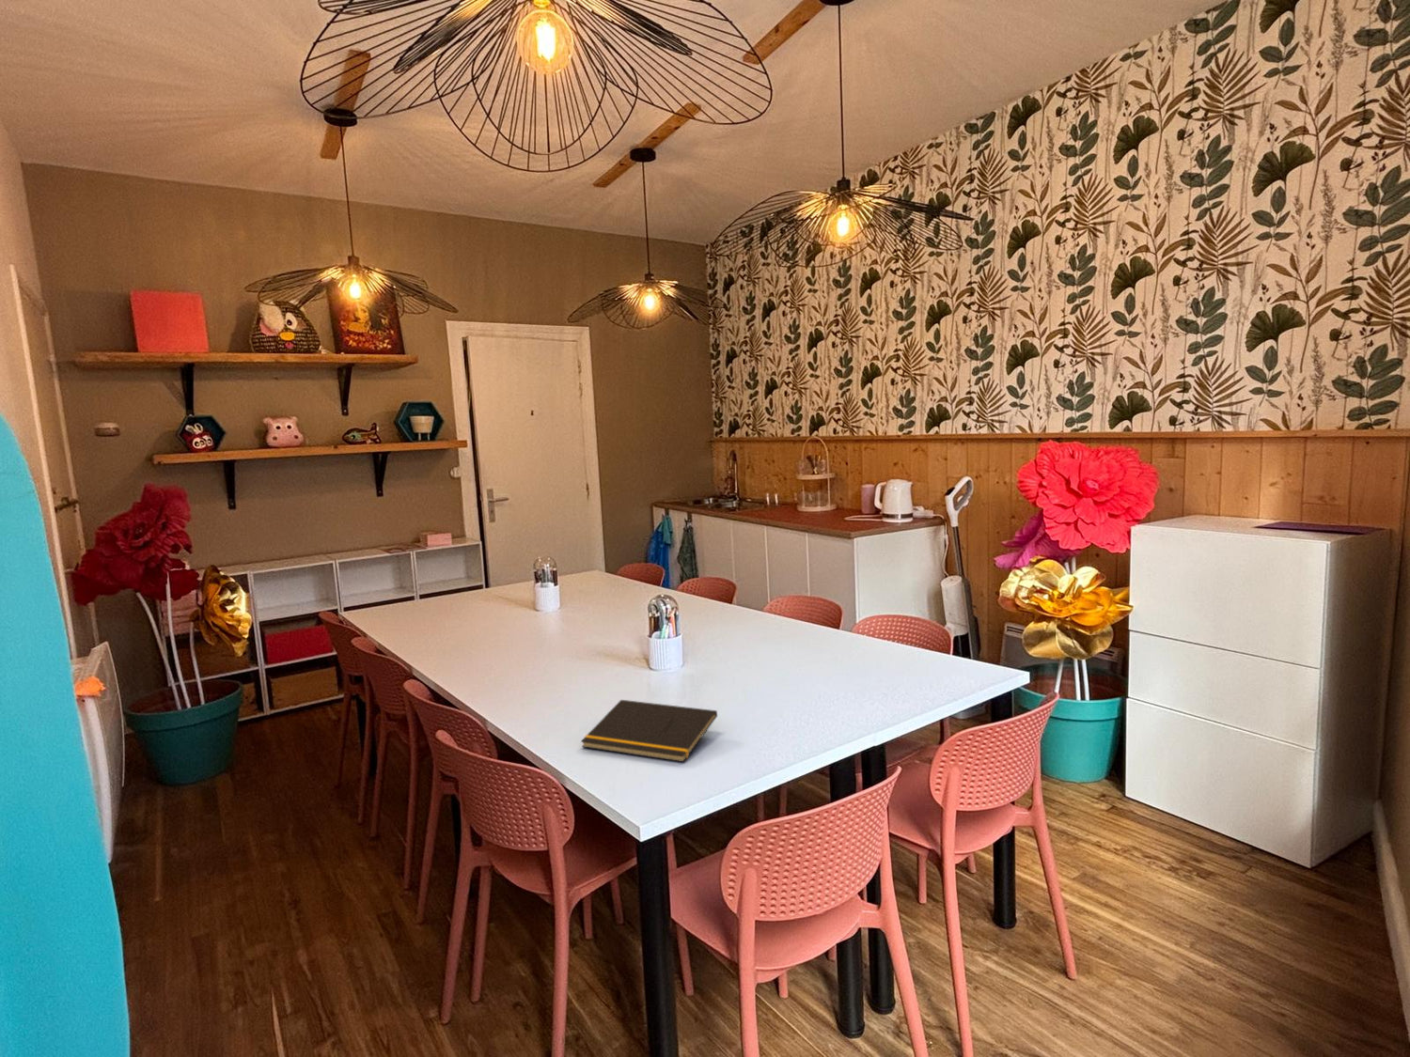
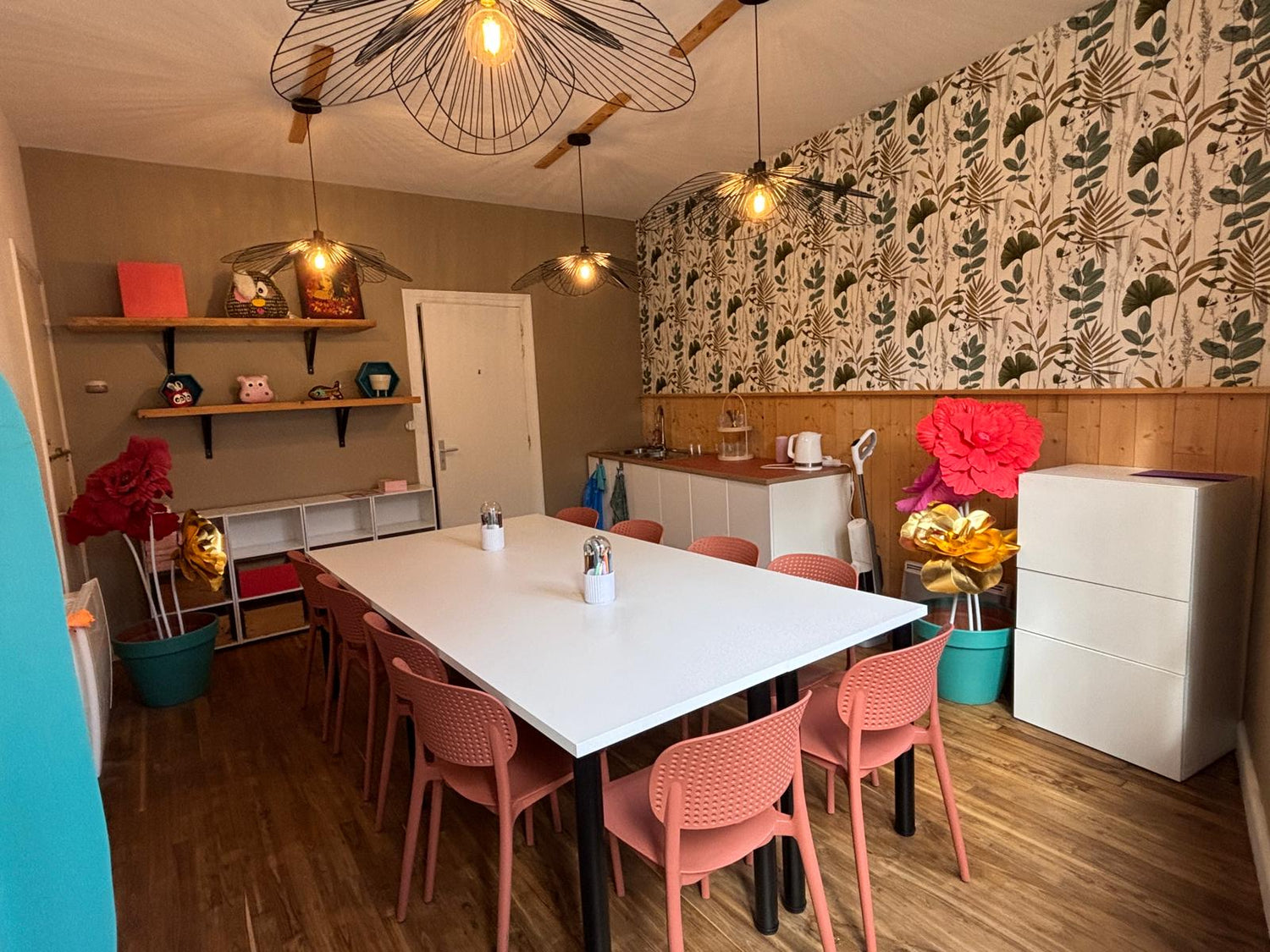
- notepad (649, 728)
